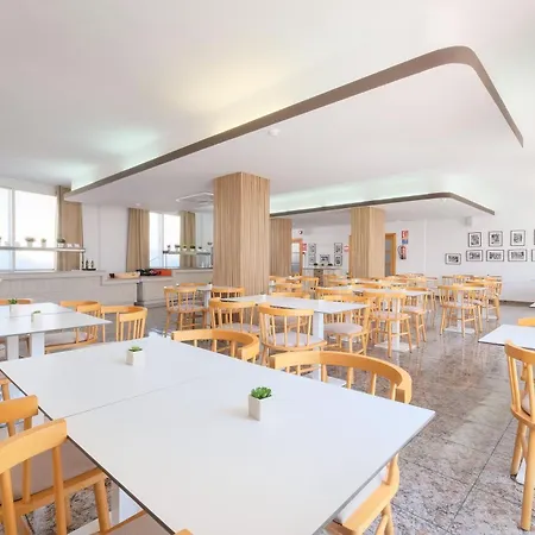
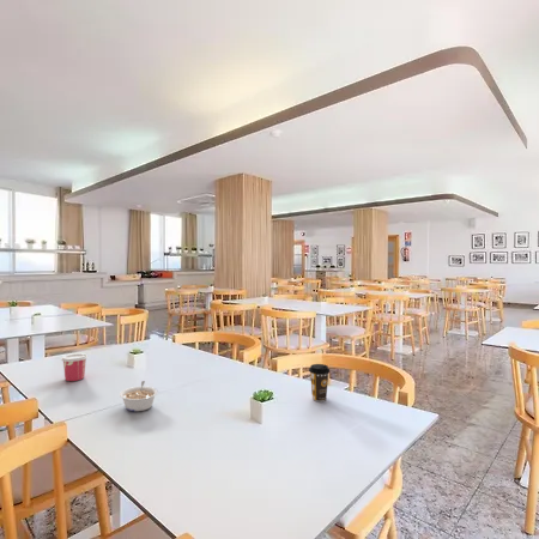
+ coffee cup (319, 382)
+ legume (138, 398)
+ cup (74, 367)
